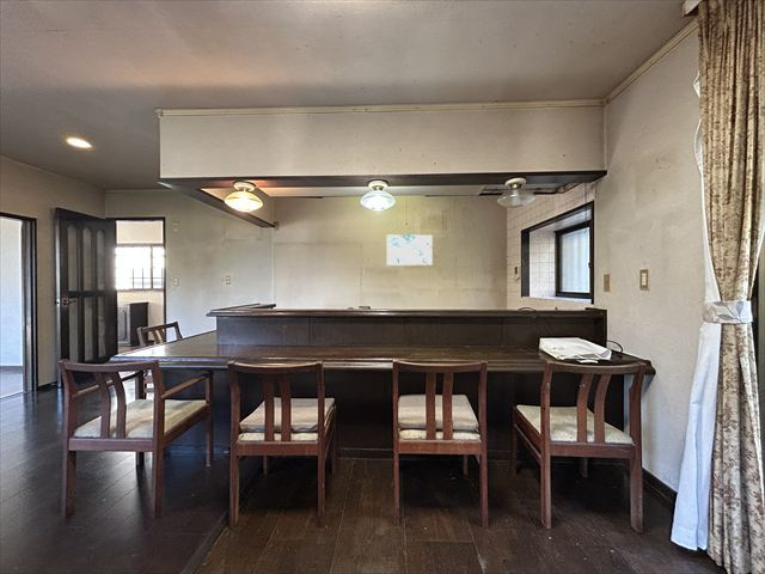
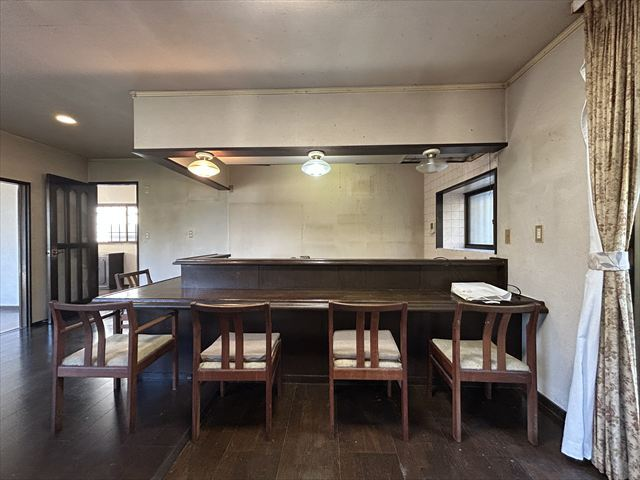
- wall art (409, 250)
